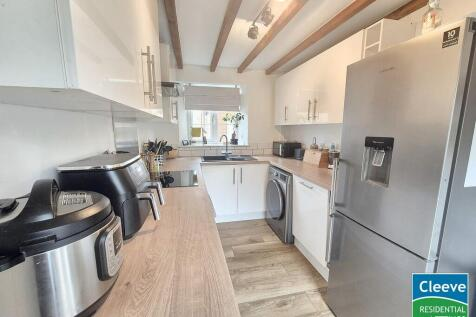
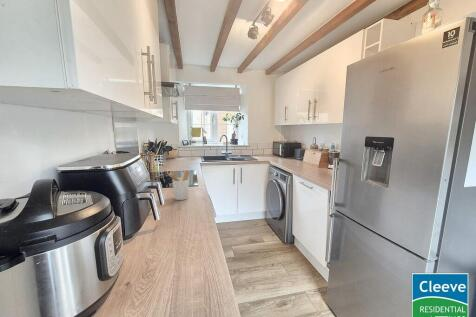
+ utensil holder (178, 184)
